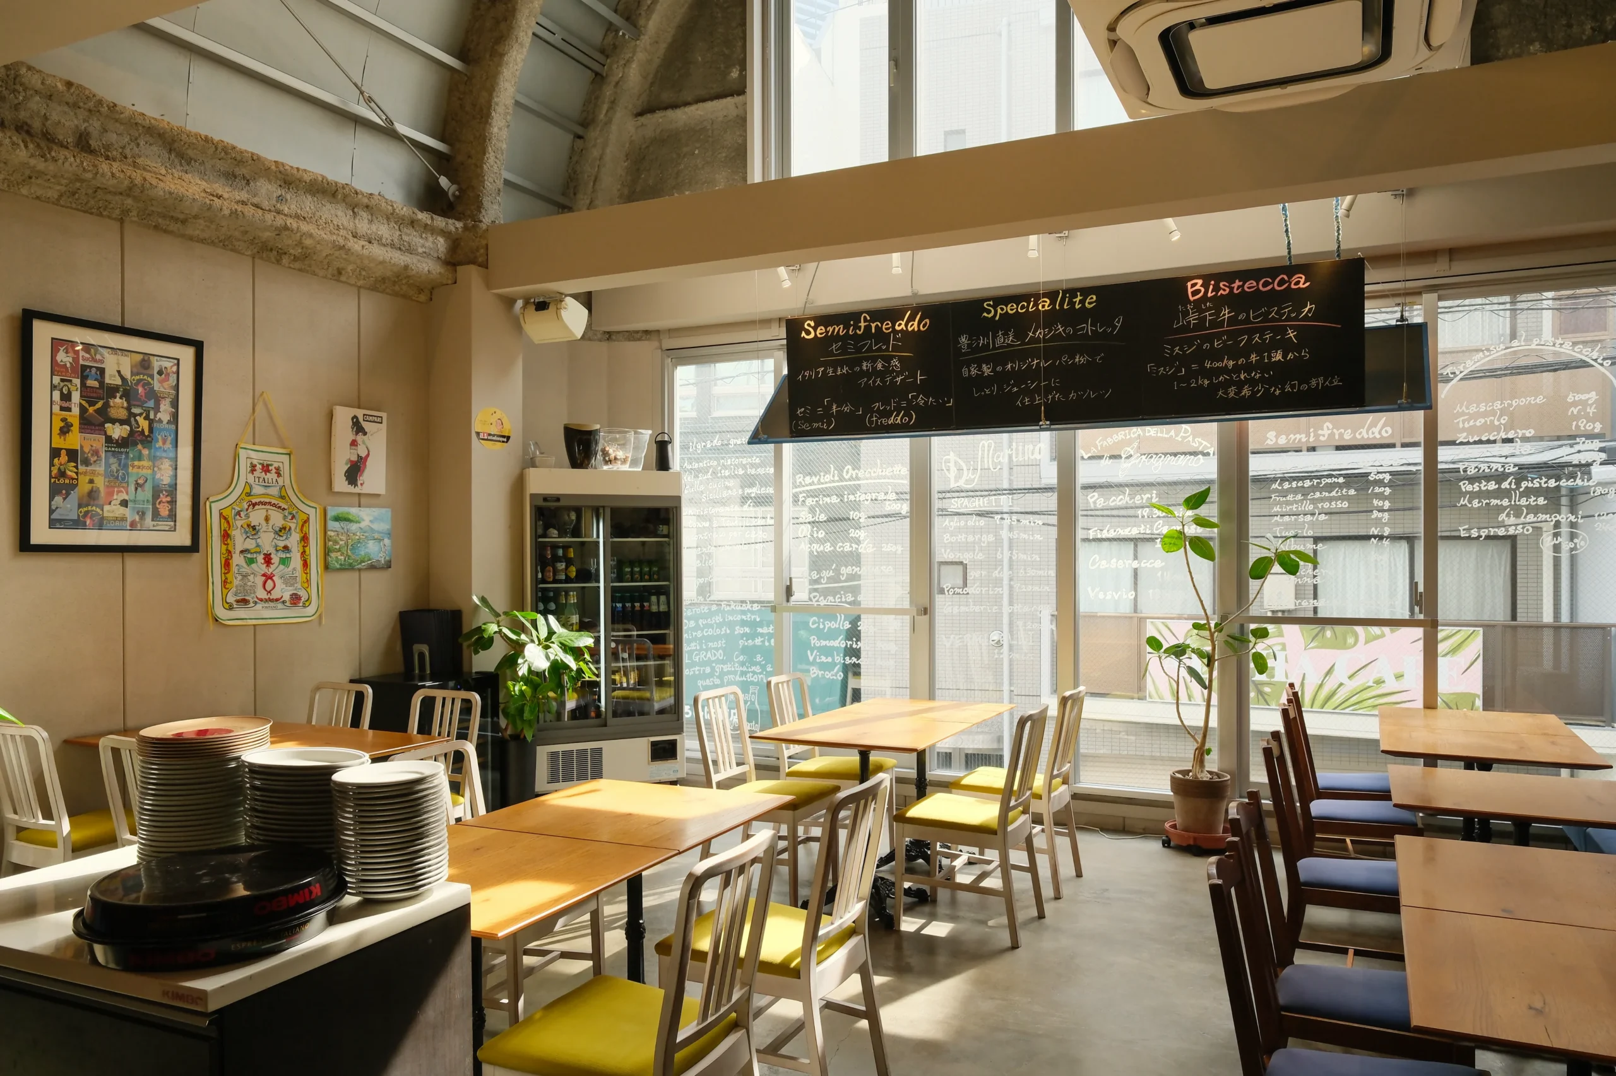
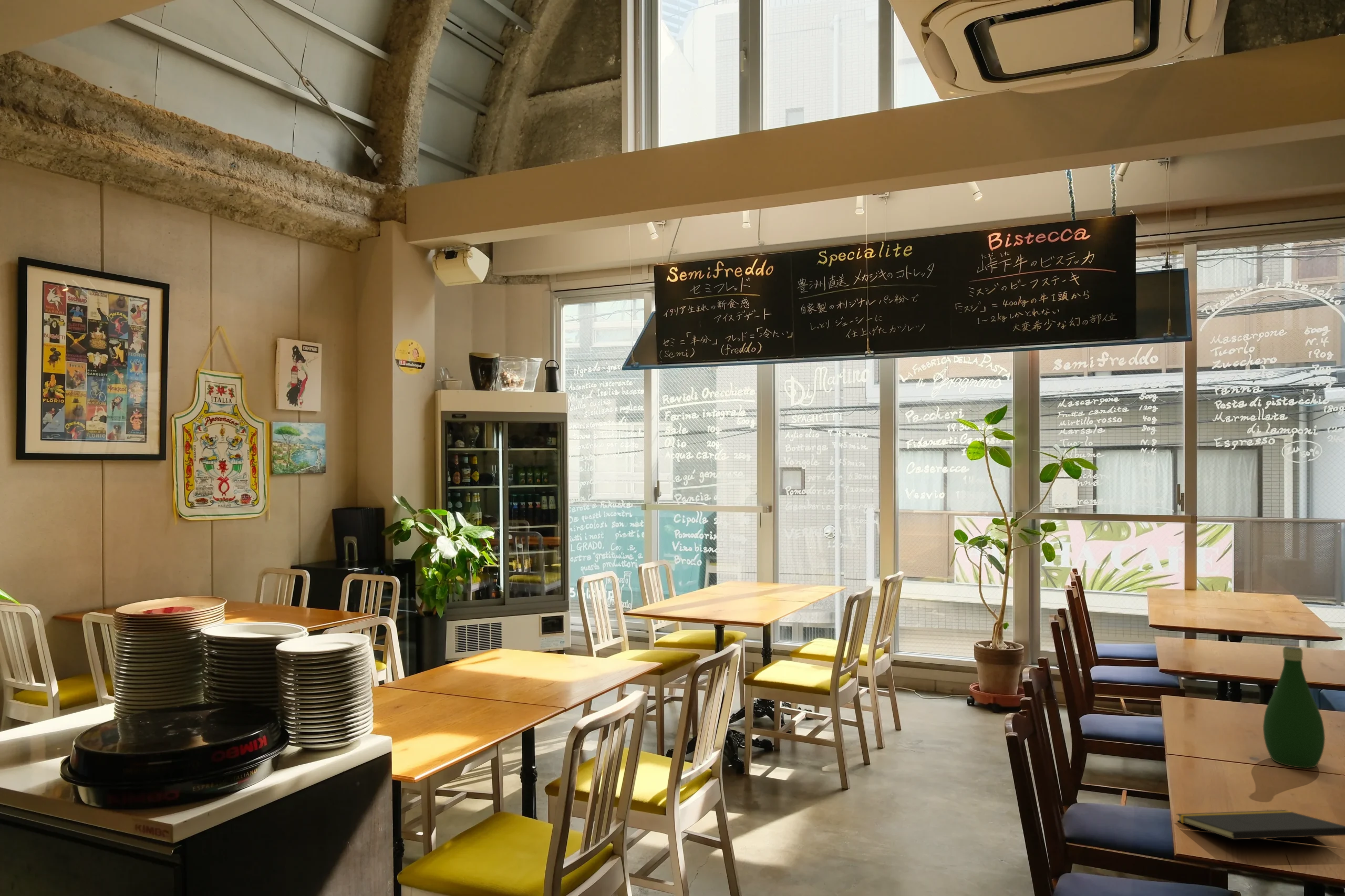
+ notepad (1260, 824)
+ bottle (1293, 704)
